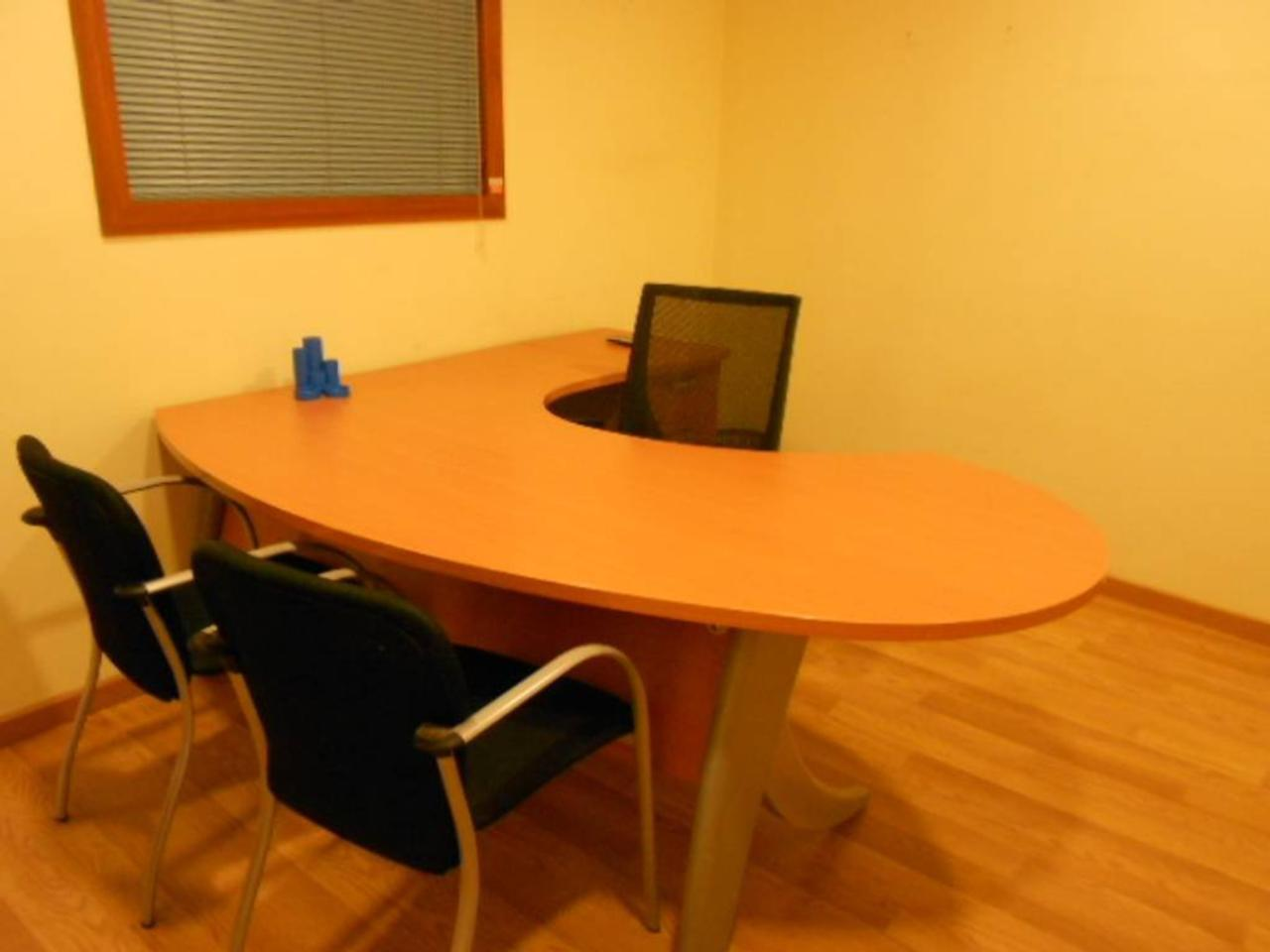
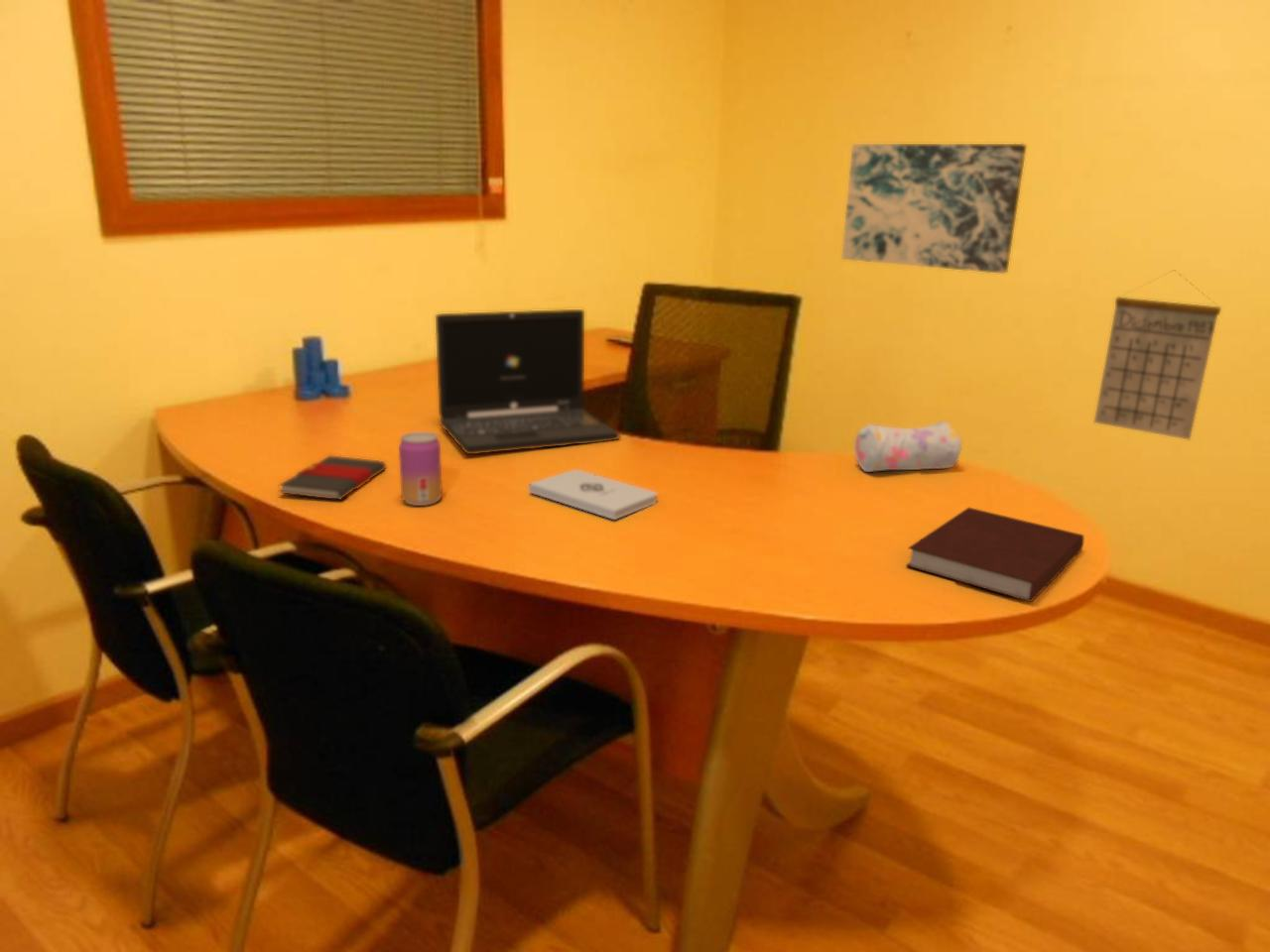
+ pencil case (908, 446)
+ notepad (593, 493)
+ beer can (421, 468)
+ notebook (997, 549)
+ laptop (528, 377)
+ wall art (927, 205)
+ book (333, 475)
+ calendar (1157, 352)
